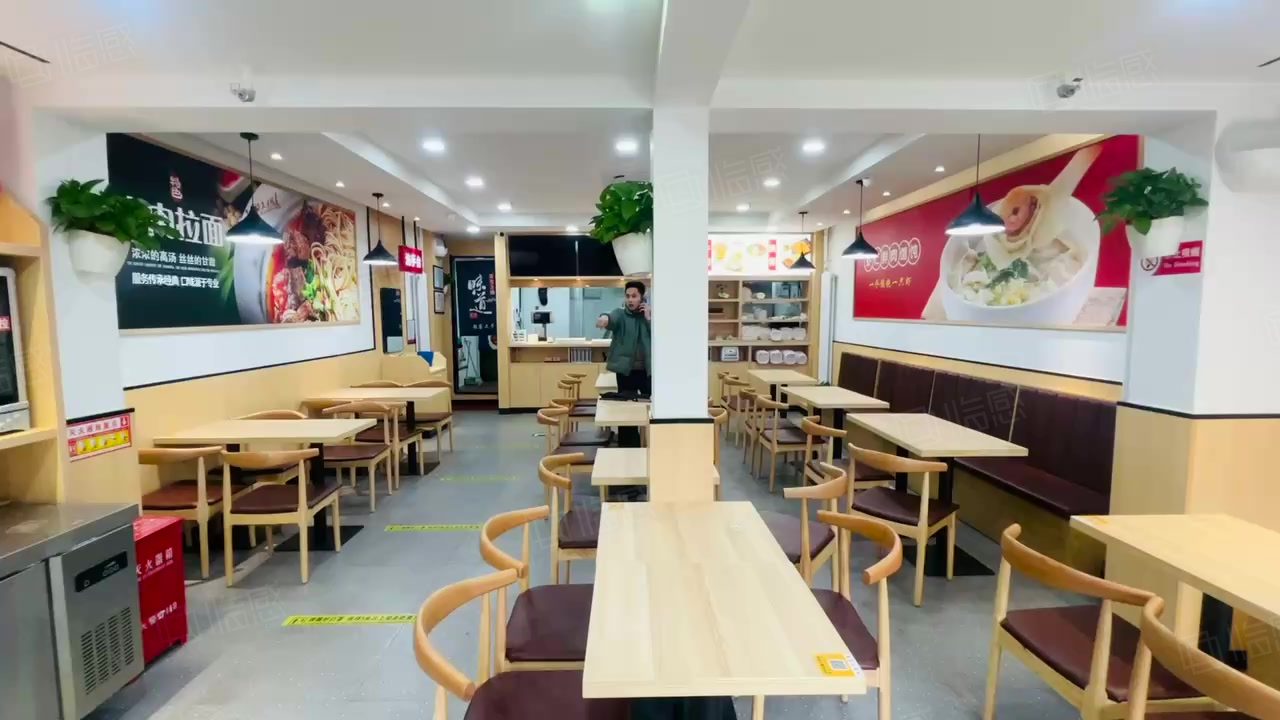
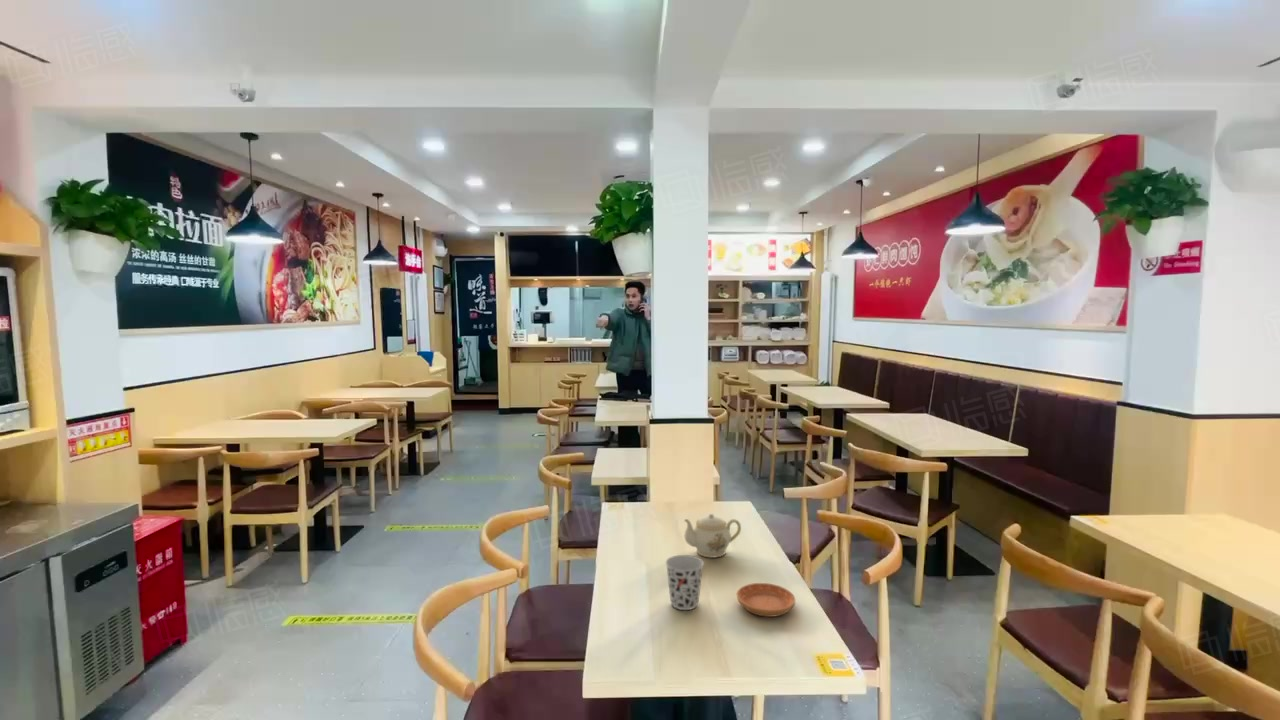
+ saucer (765, 600)
+ cup (684, 583)
+ teapot (712, 532)
